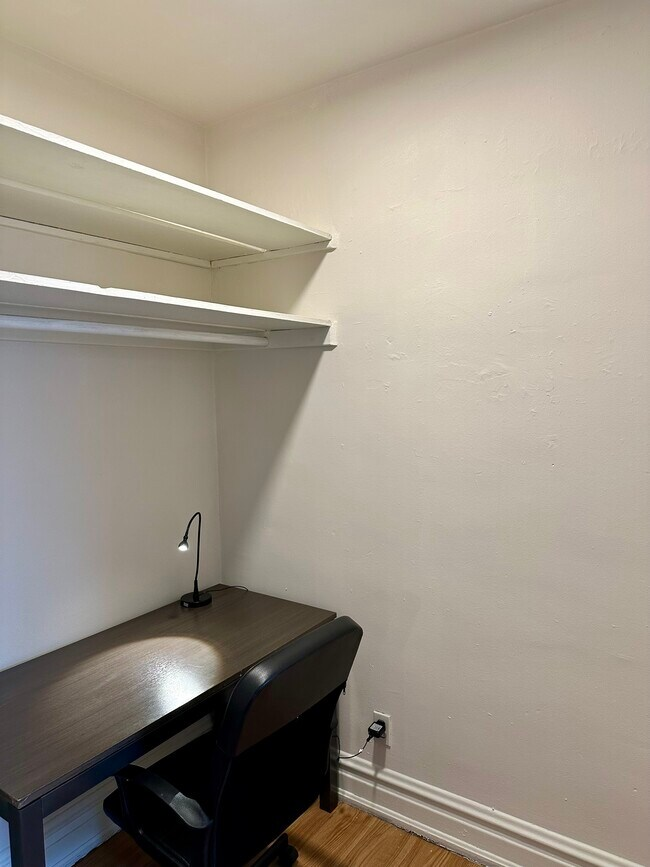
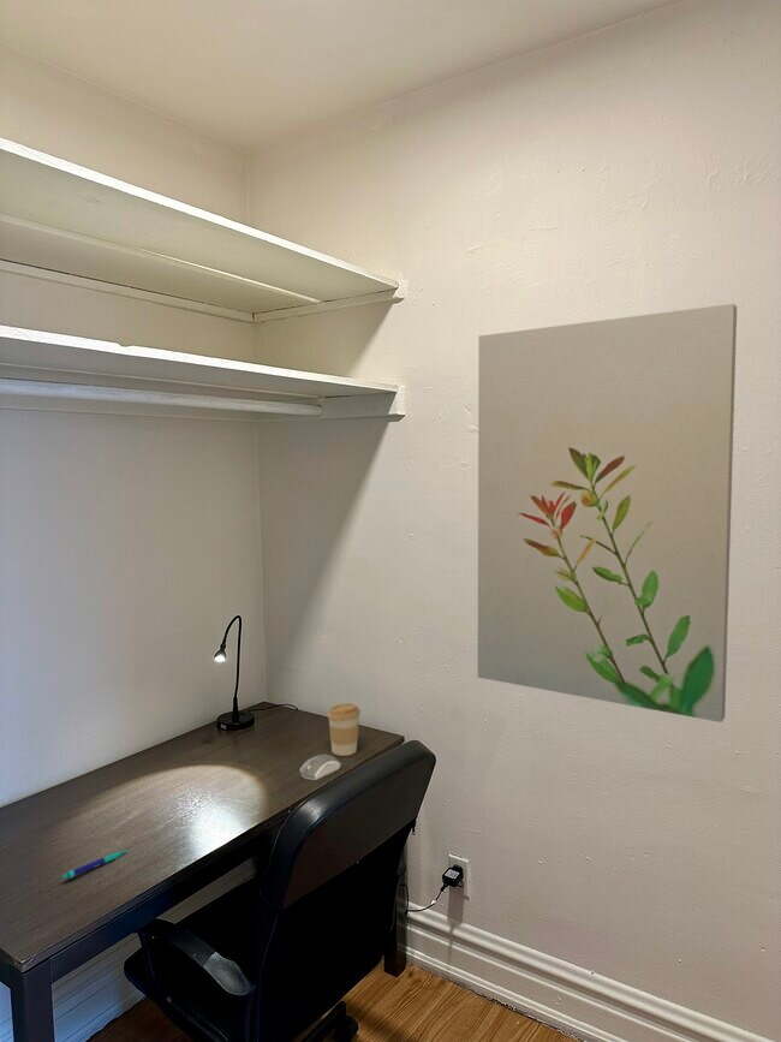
+ coffee cup (344, 728)
+ wall art (592, 512)
+ pen (96, 863)
+ computer mouse (321, 763)
